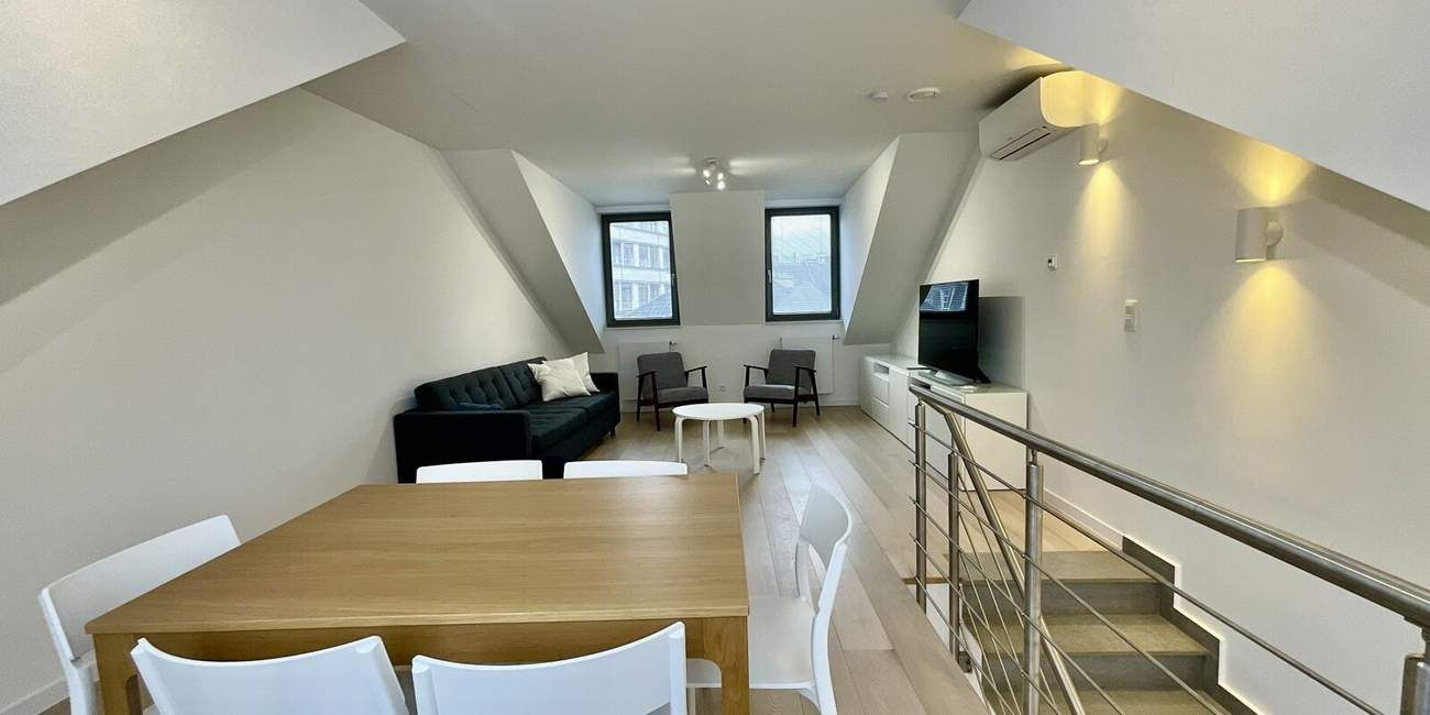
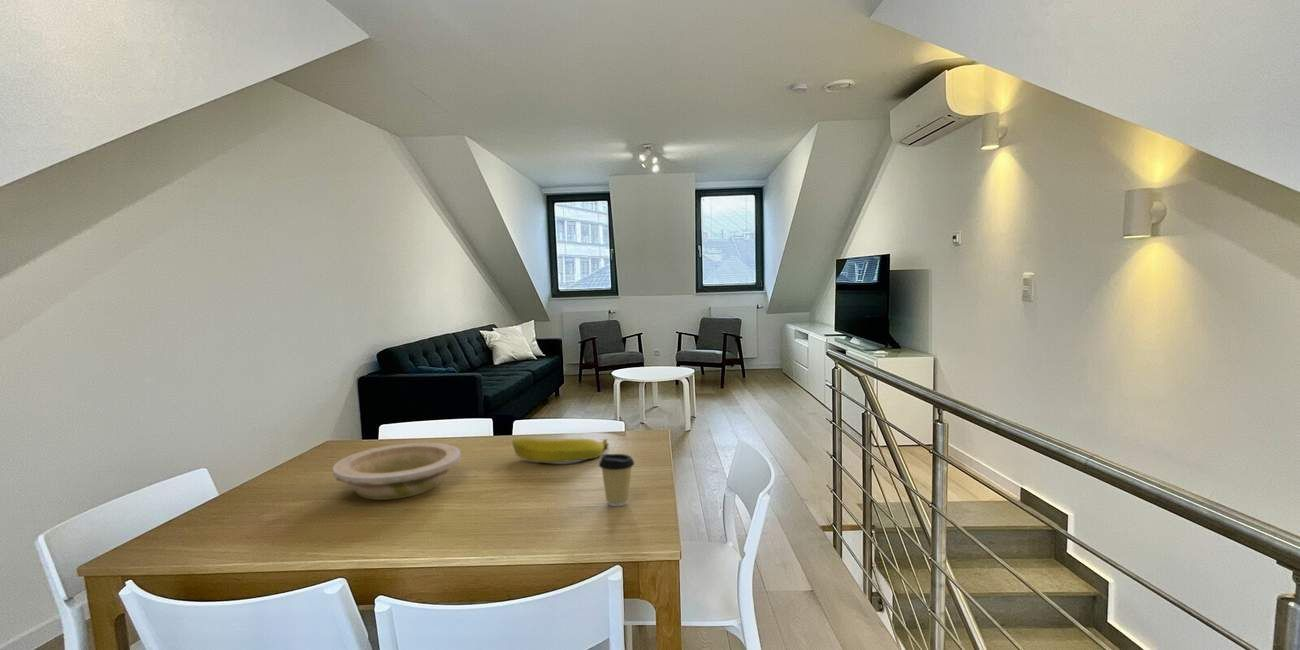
+ banana (557, 445)
+ bowl (399, 472)
+ coffee cup (616, 479)
